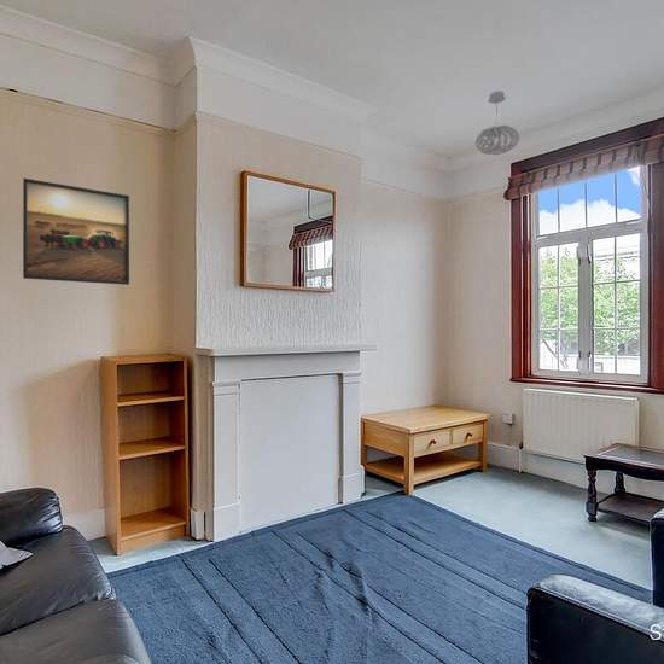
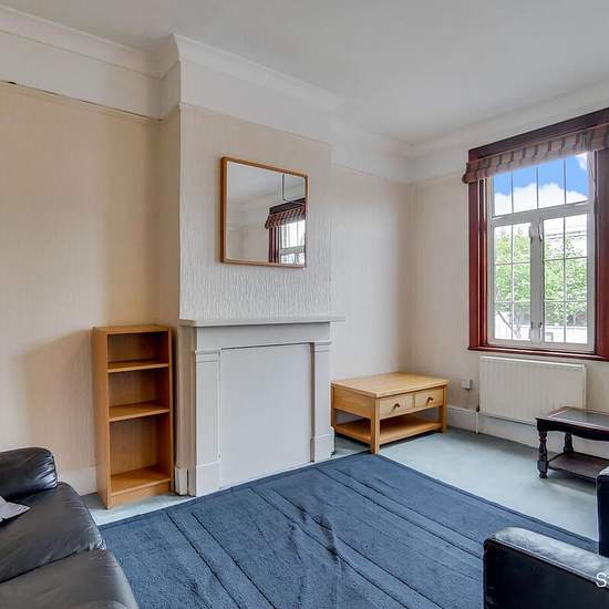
- pendant light (496, 124)
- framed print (78, 234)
